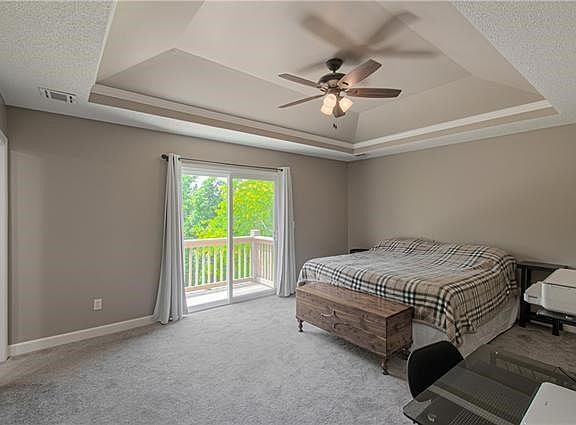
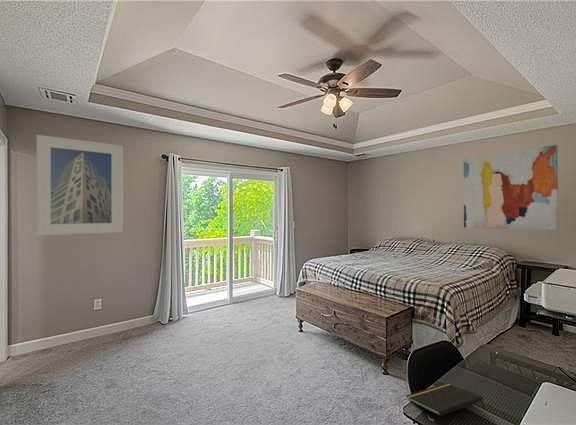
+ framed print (82, 187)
+ wall art (506, 190)
+ notepad (443, 398)
